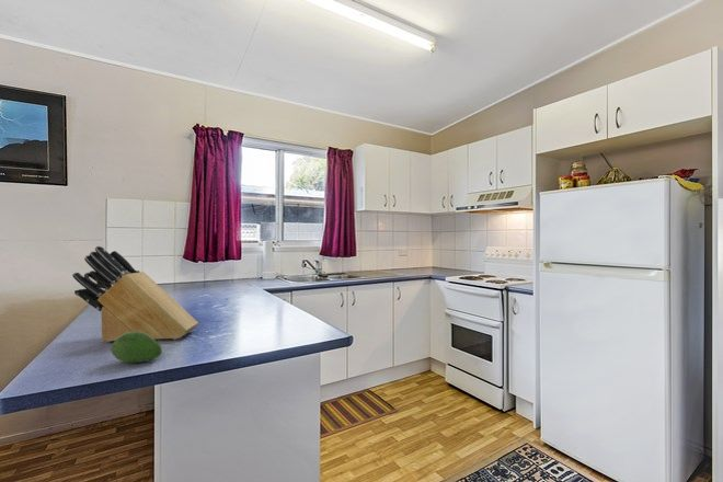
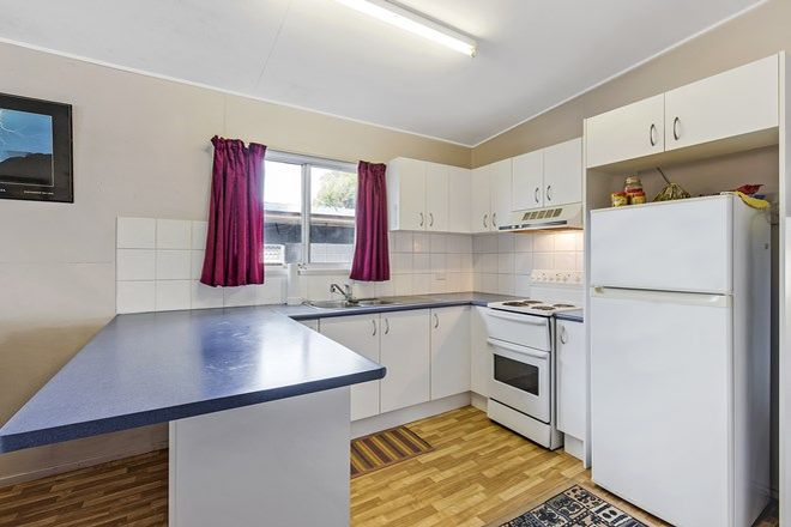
- knife block (138, 291)
- fruit (137, 346)
